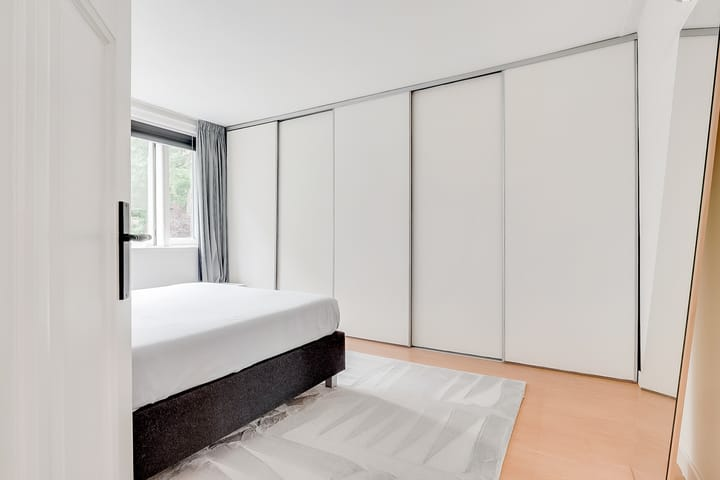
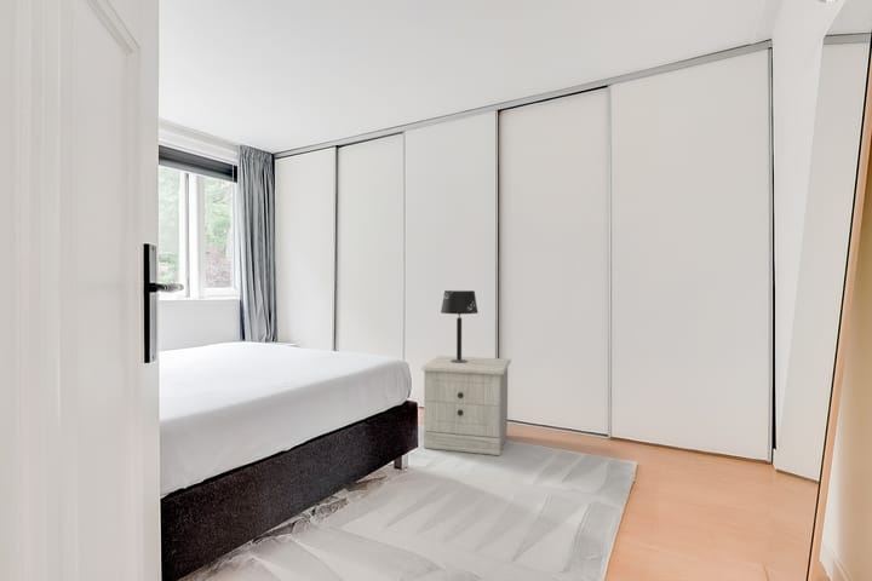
+ table lamp (459, 326)
+ nightstand (466, 402)
